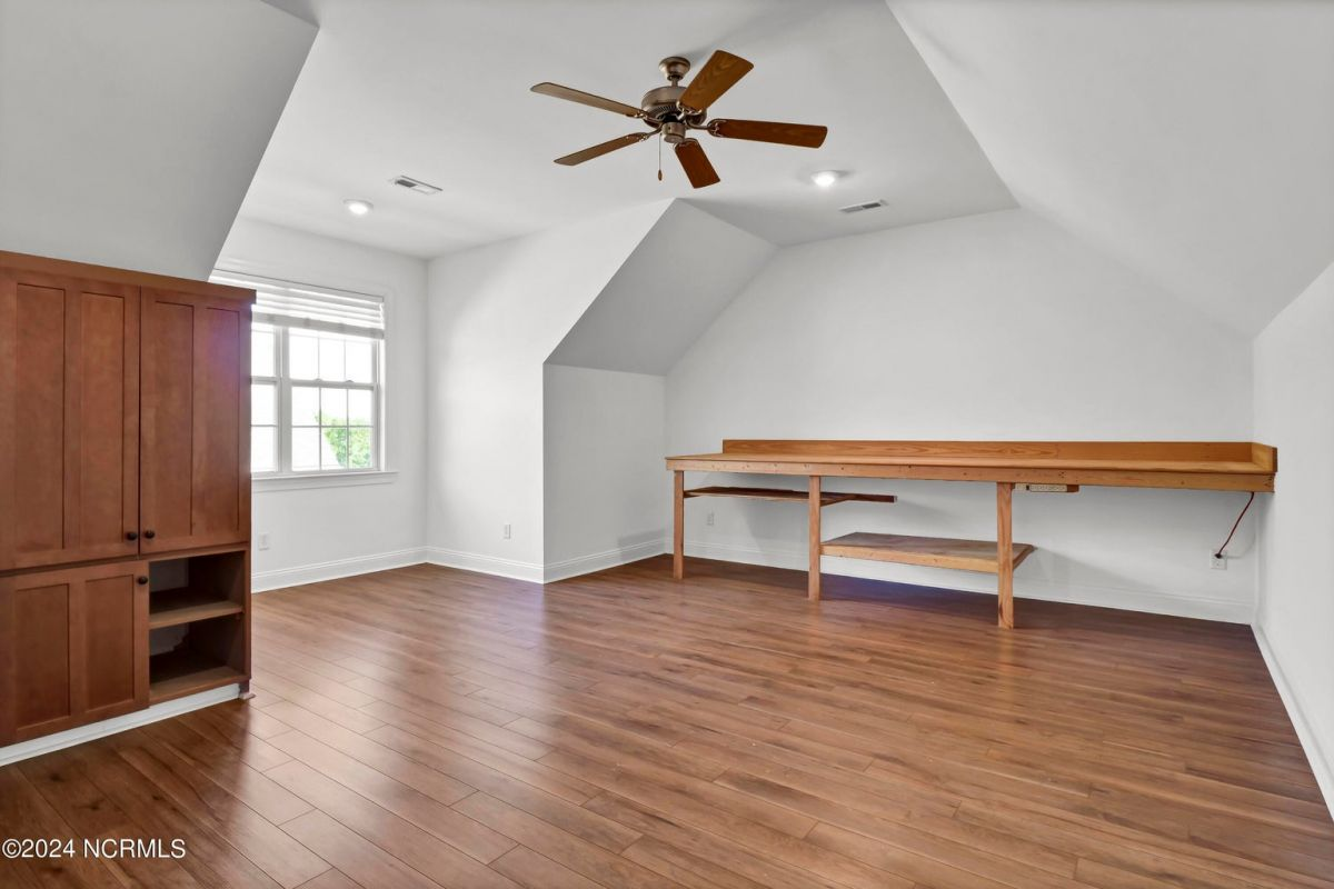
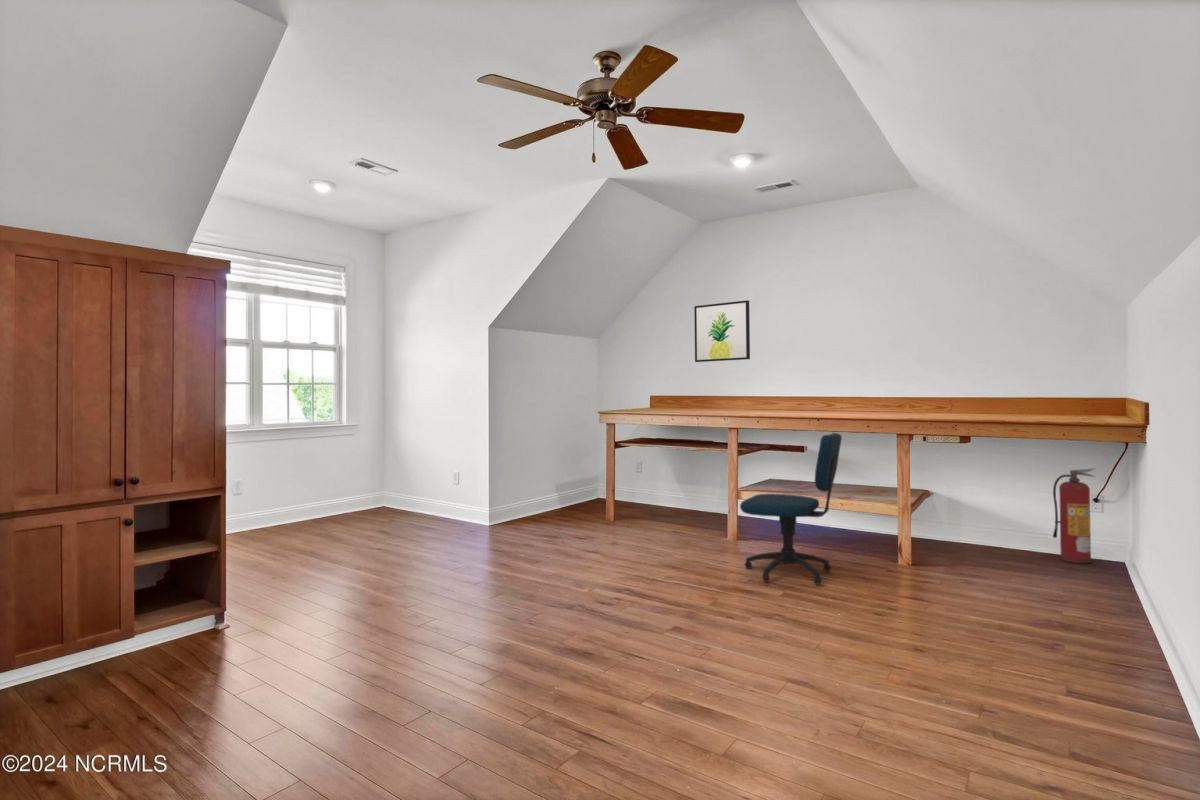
+ fire extinguisher (1074, 513)
+ office chair (789, 503)
+ wall art (721, 332)
